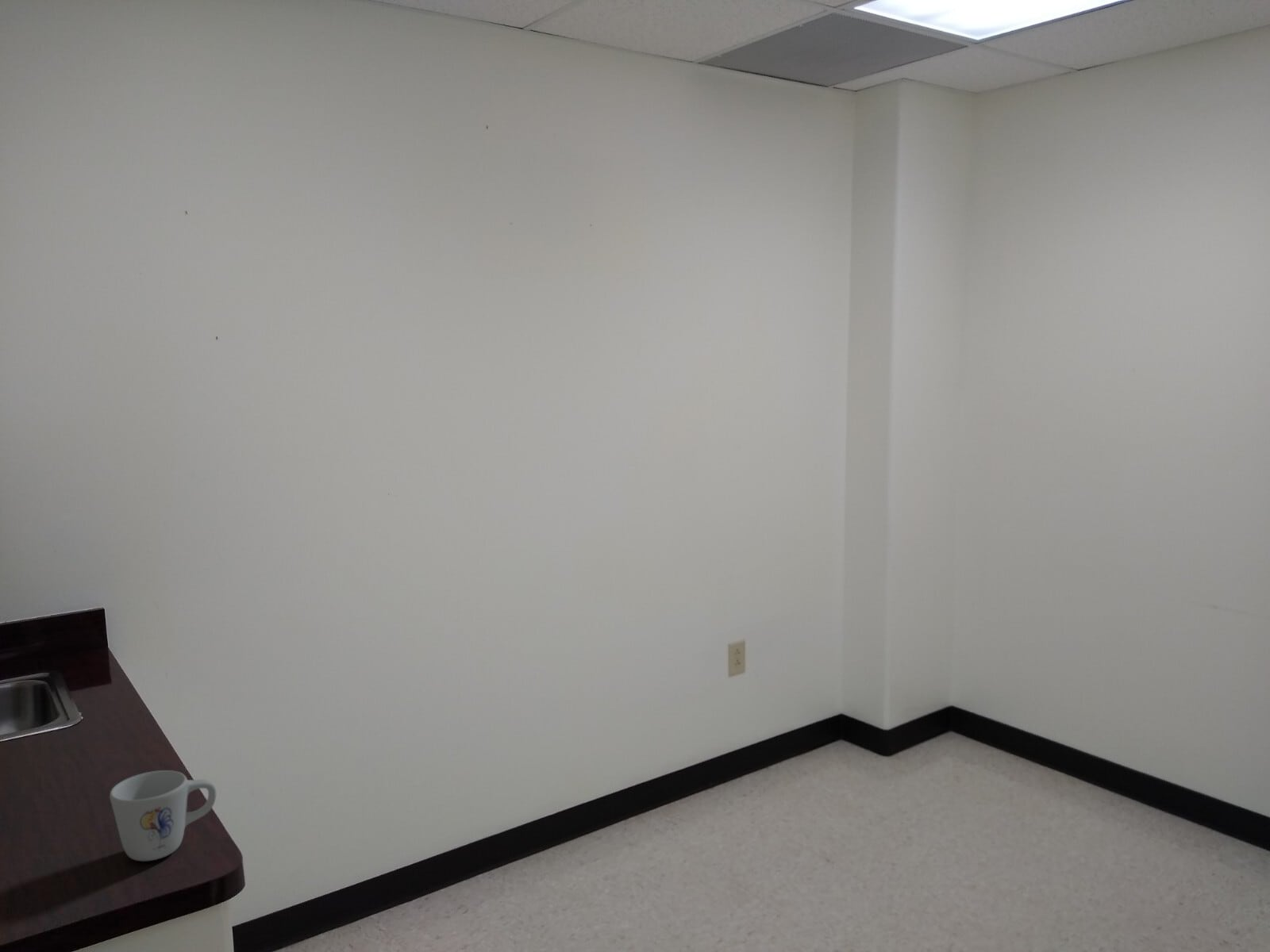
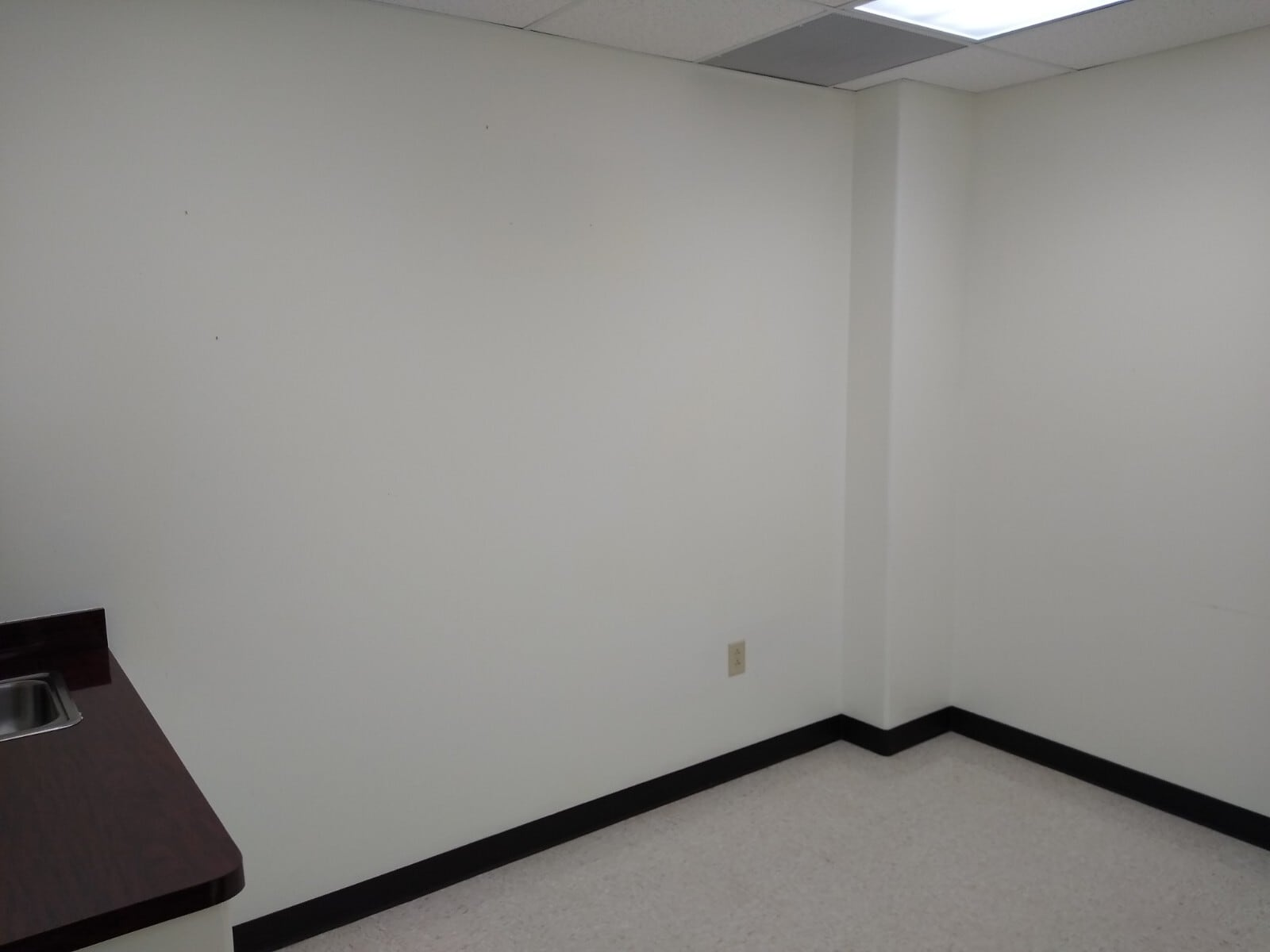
- mug (166, 813)
